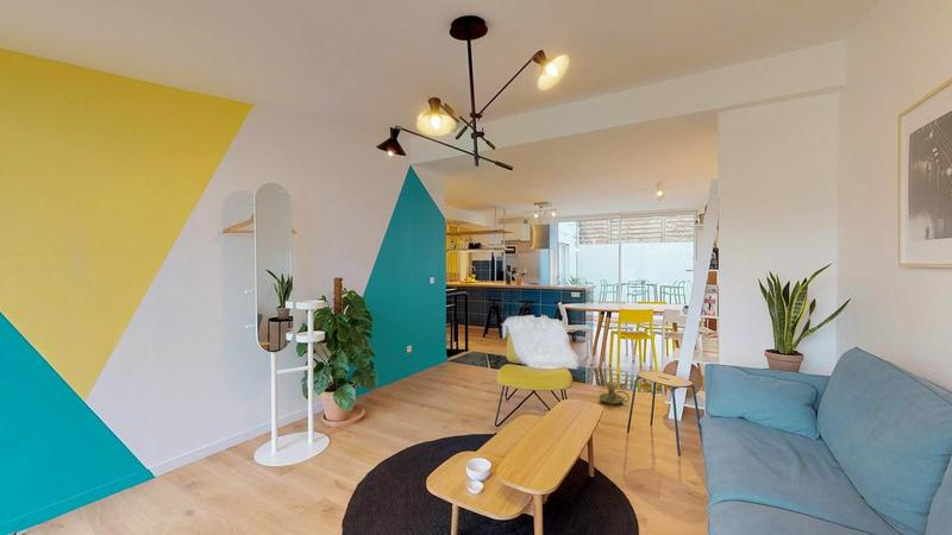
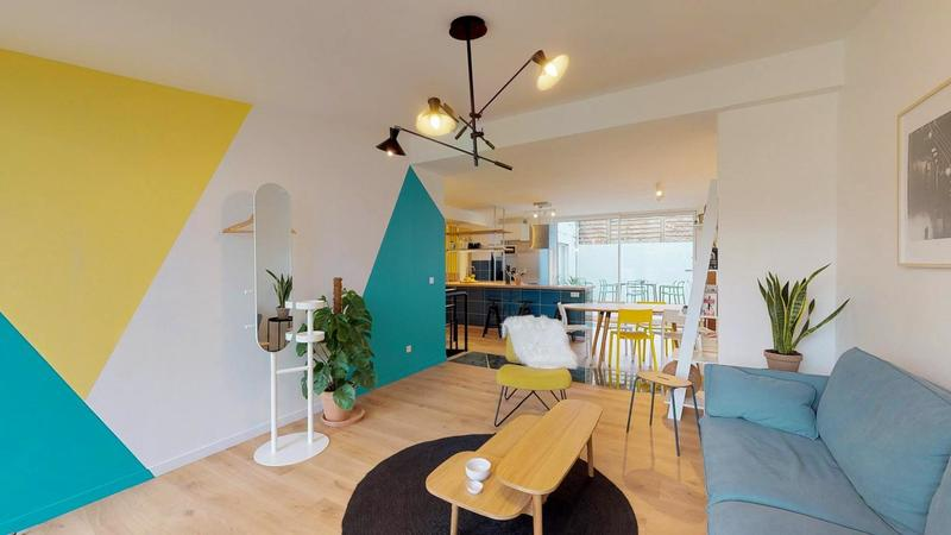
- candle holder (614, 394)
